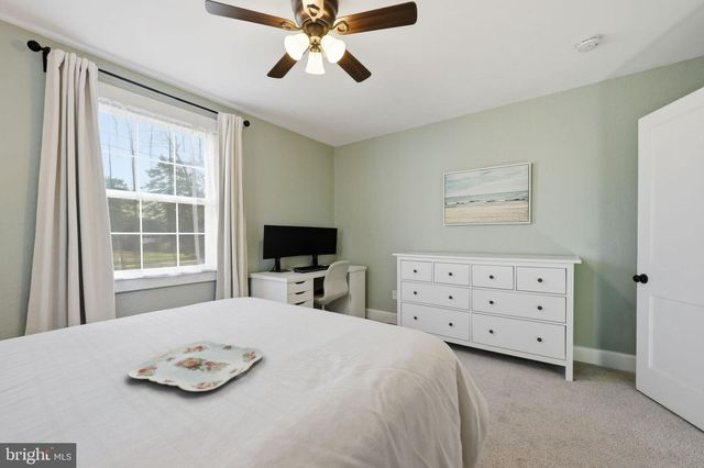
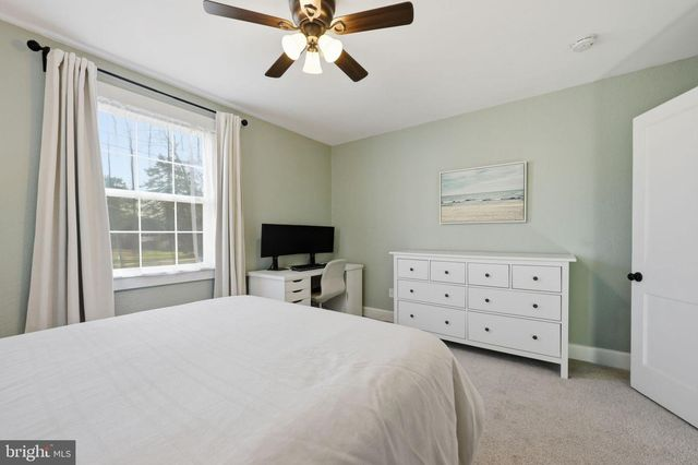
- serving tray (200, 363)
